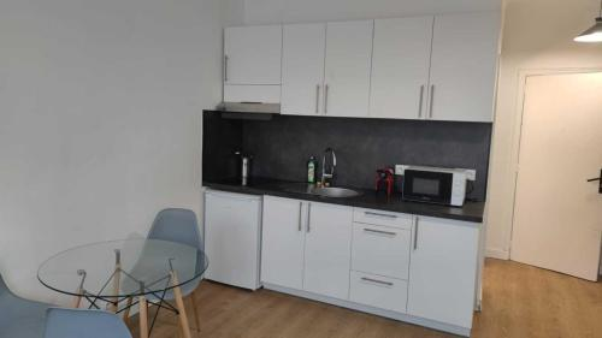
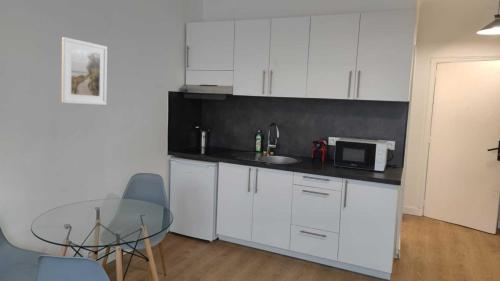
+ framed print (85, 73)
